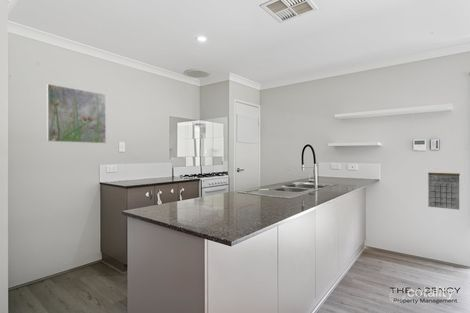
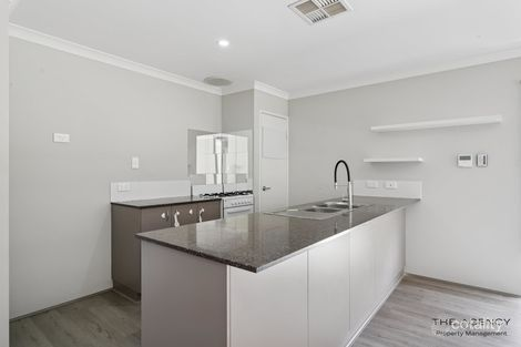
- calendar (443, 186)
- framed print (78, 116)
